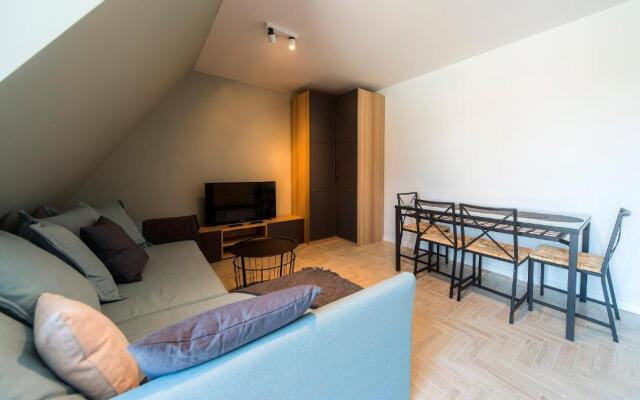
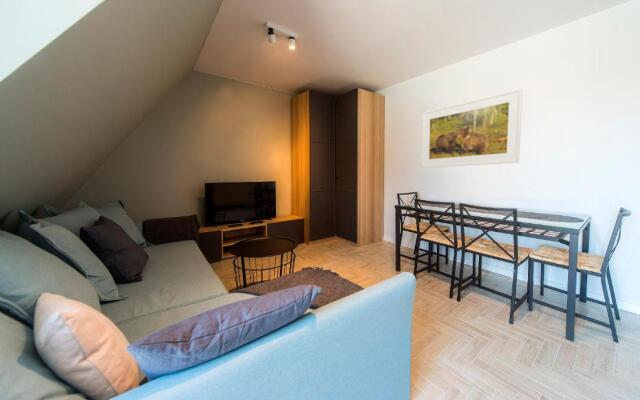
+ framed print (464, 134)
